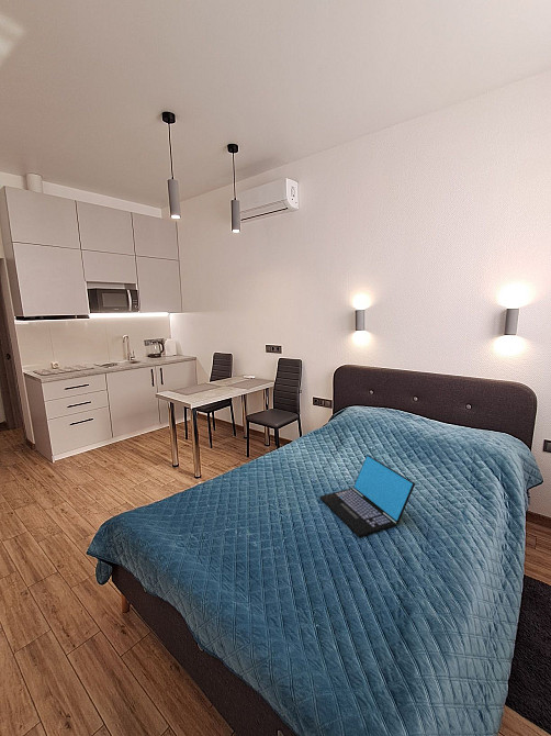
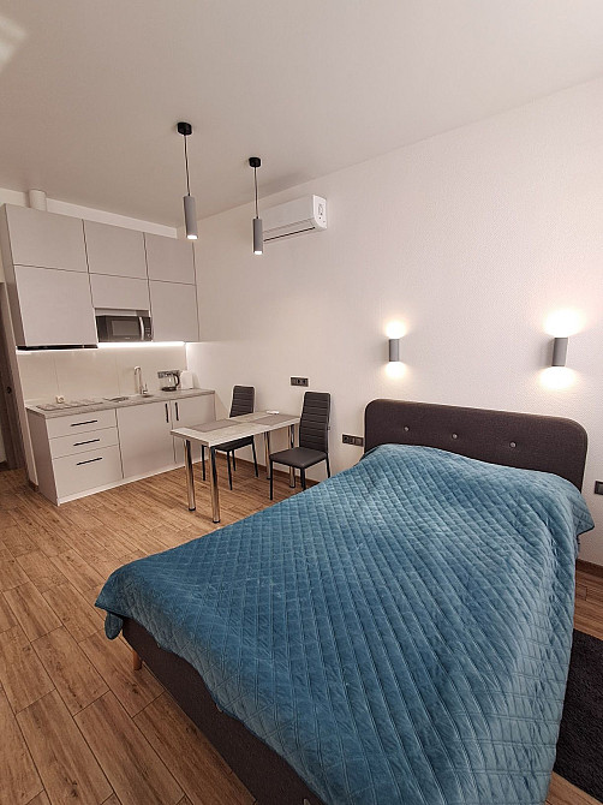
- laptop (363, 490)
